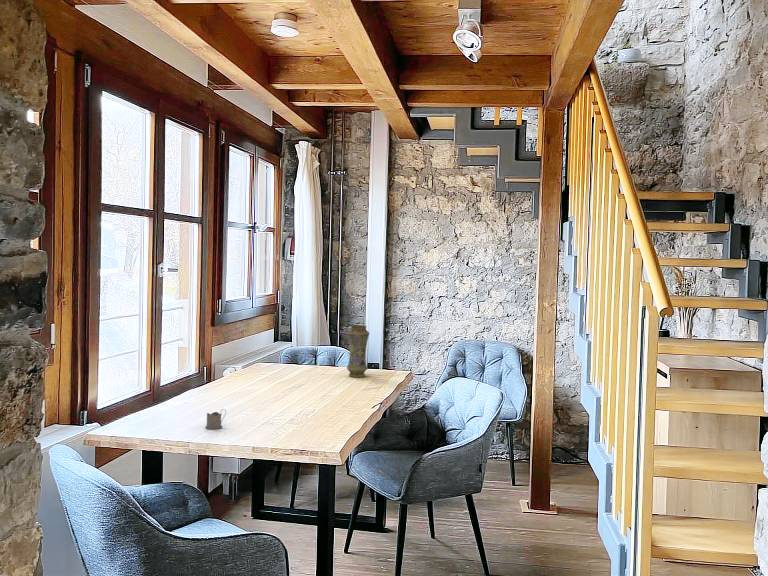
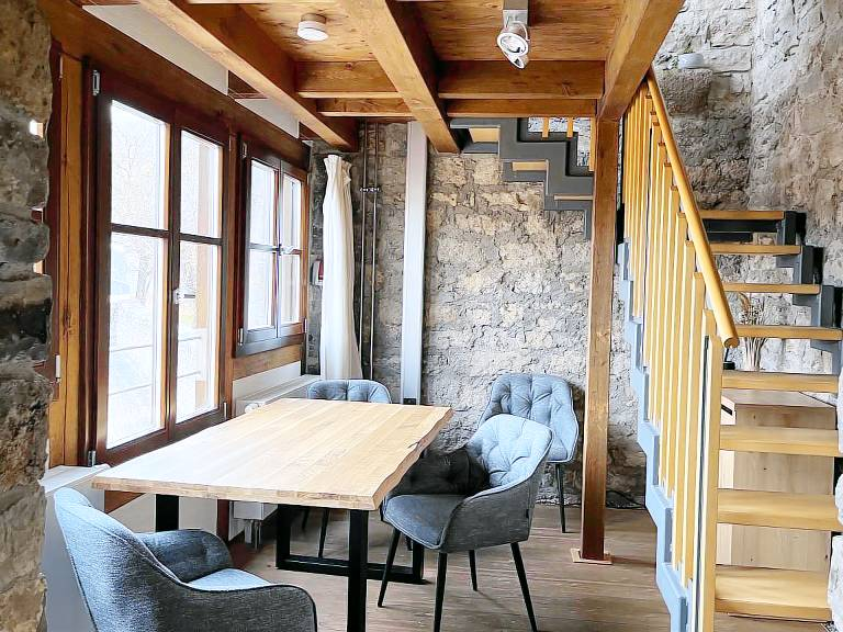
- tea glass holder (215, 415)
- vase (358, 350)
